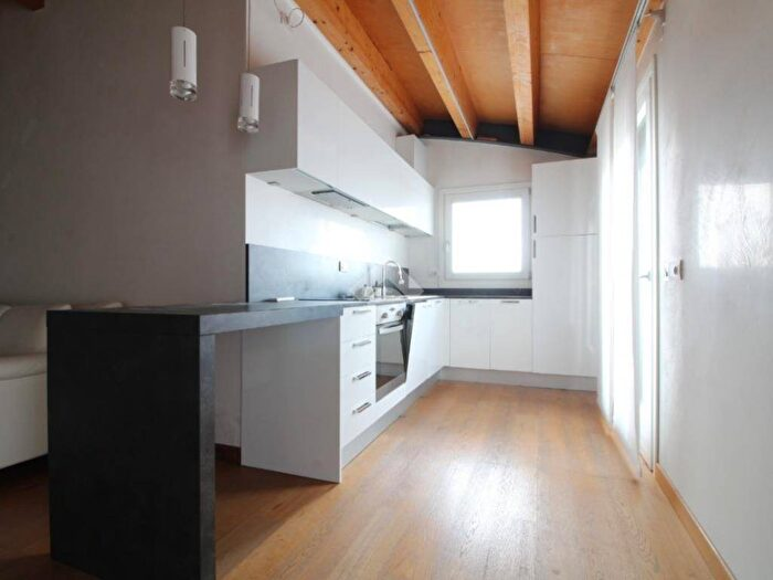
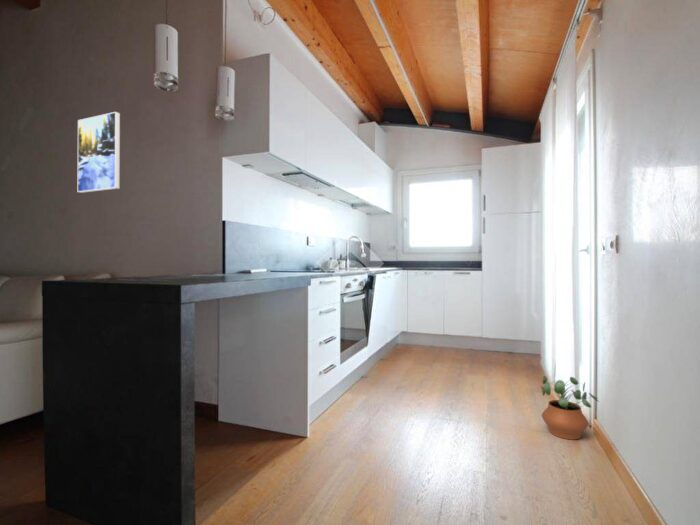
+ potted plant (570, 405)
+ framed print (98, 153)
